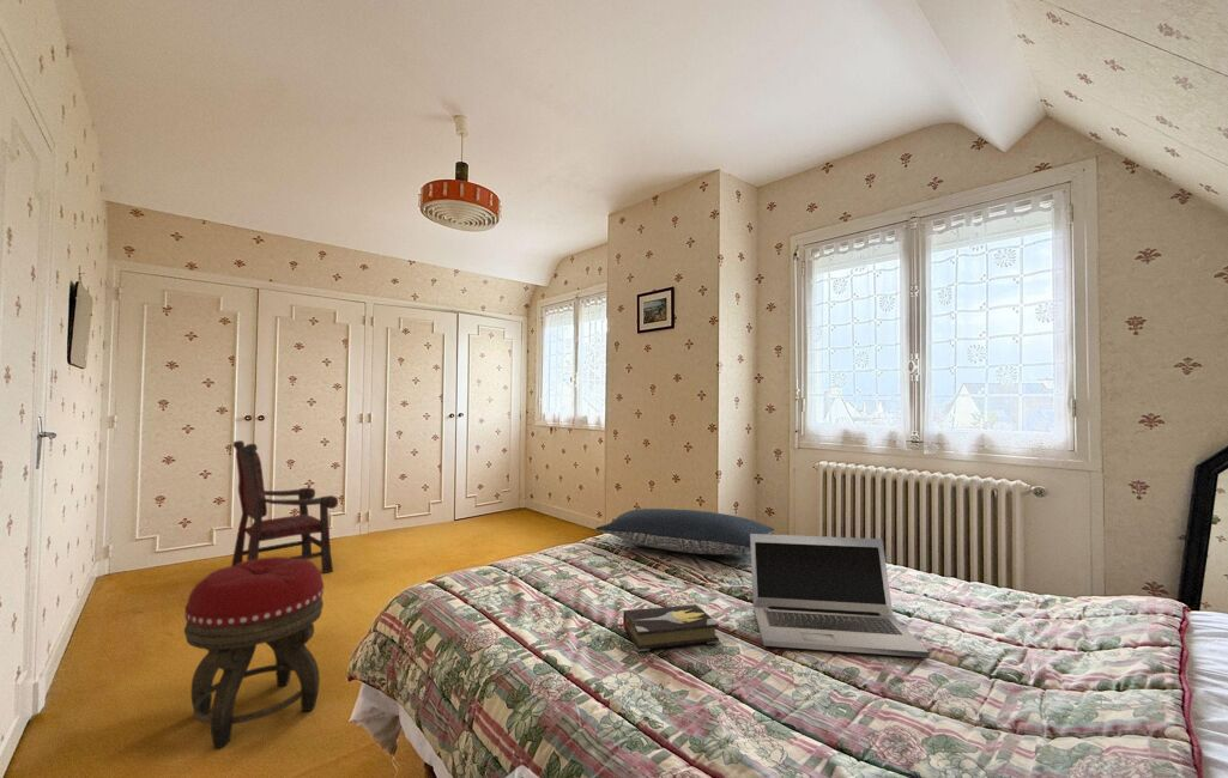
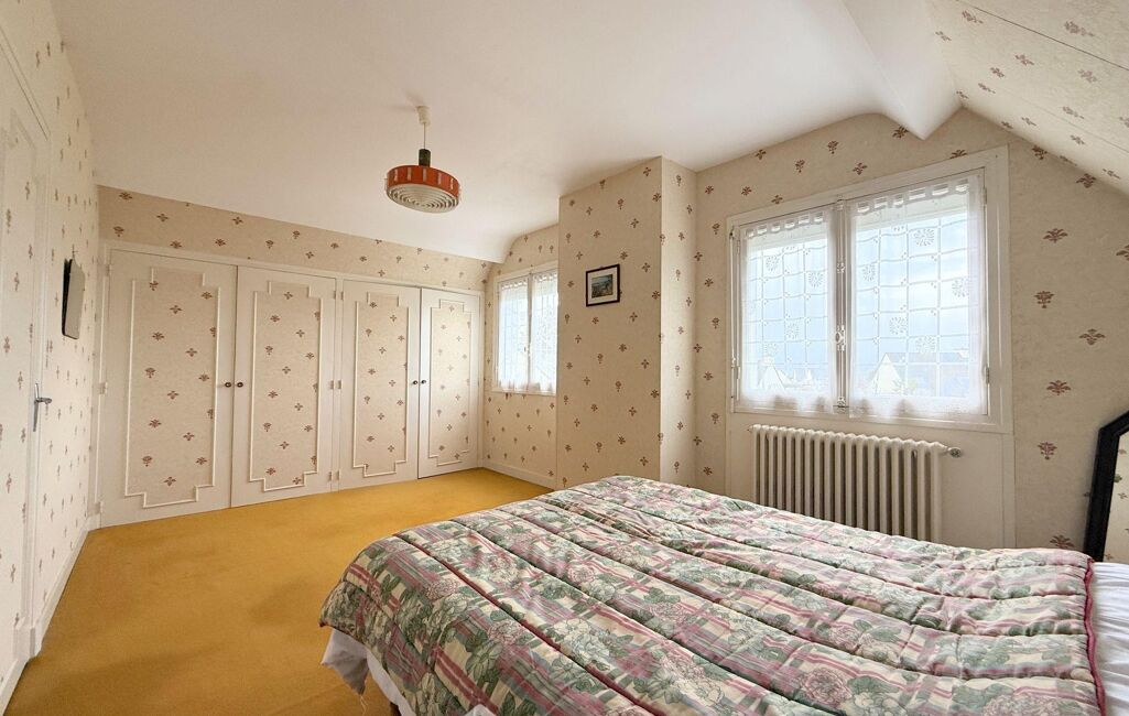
- hardback book (669, 624)
- pillow (686, 529)
- footstool (258, 638)
- armchair (283, 504)
- laptop (828, 588)
